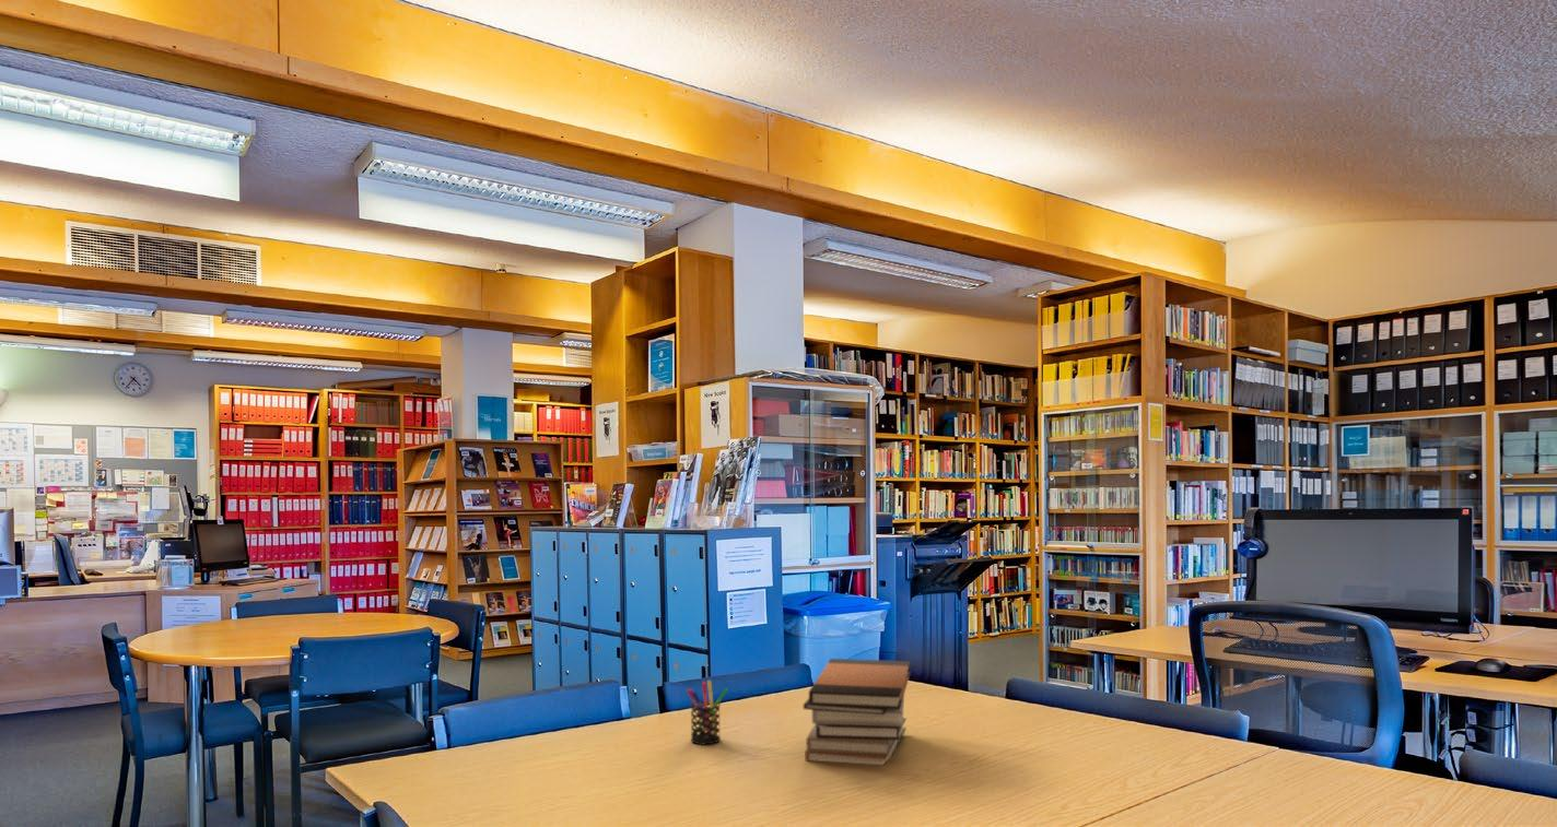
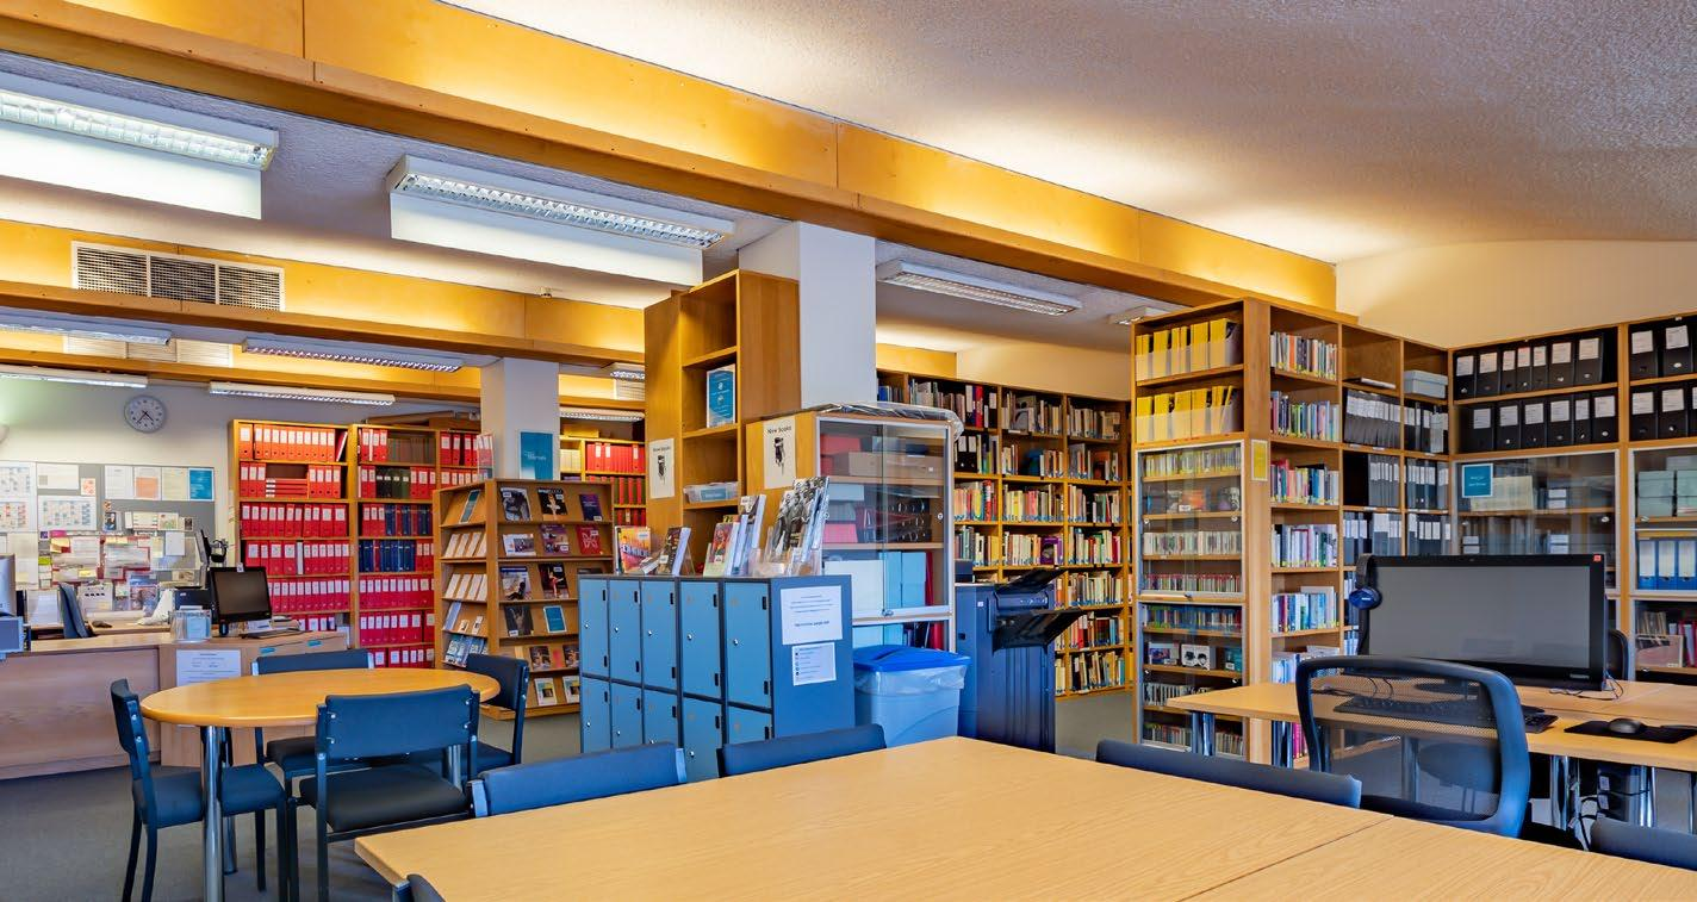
- pen holder (709, 709)
- book stack (861, 710)
